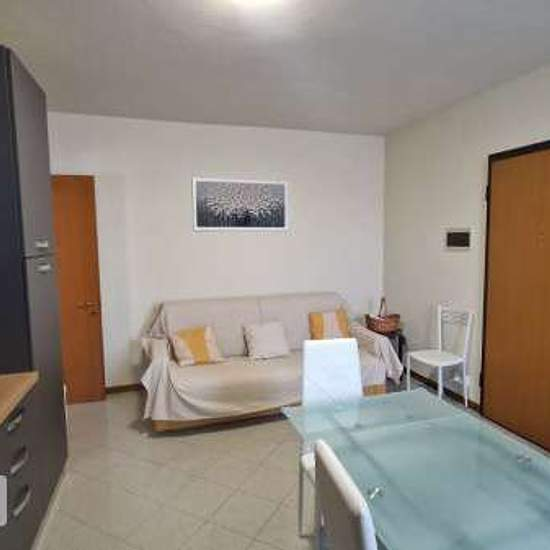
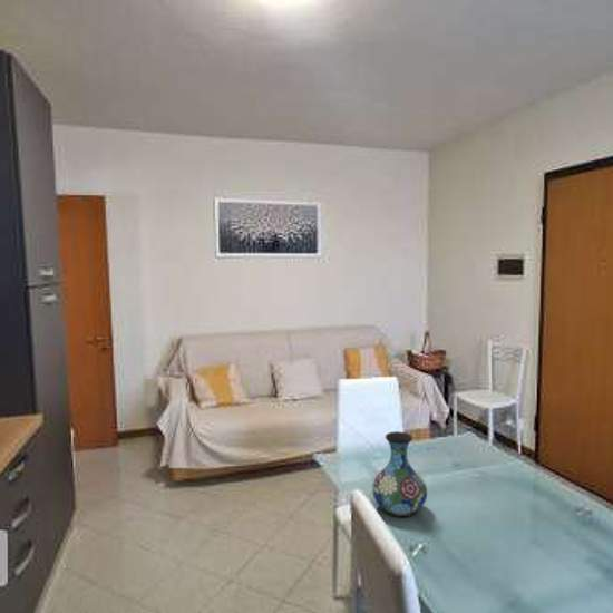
+ vase (399, 473)
